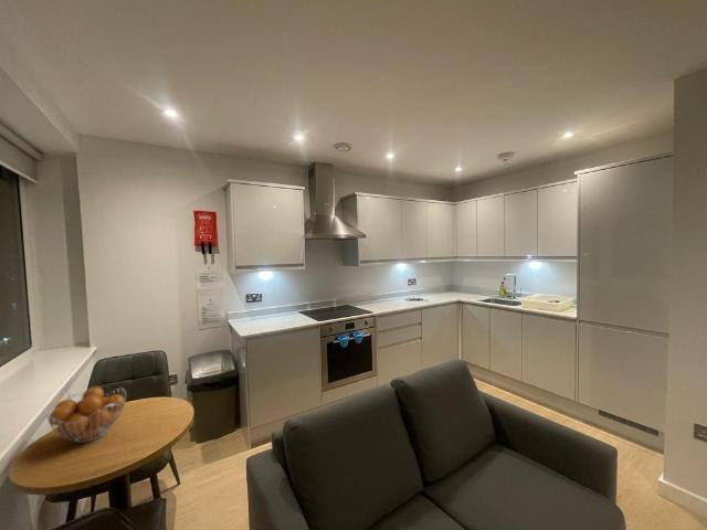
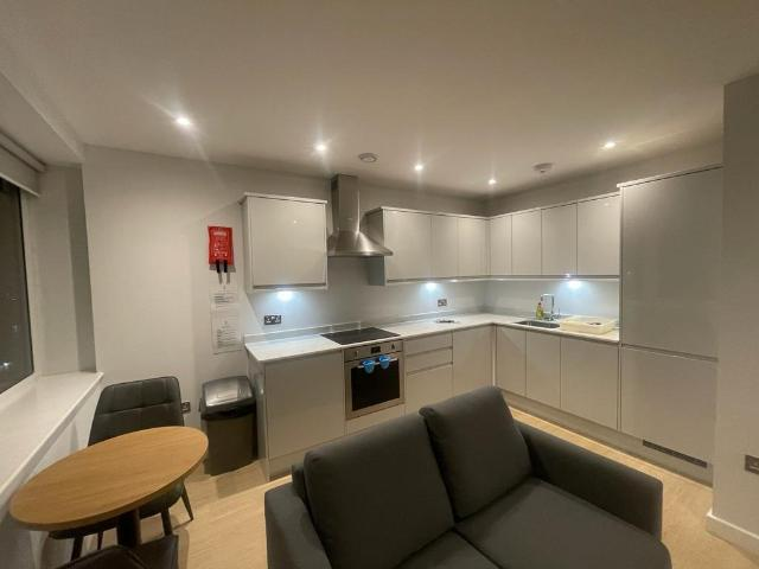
- fruit basket (89, 413)
